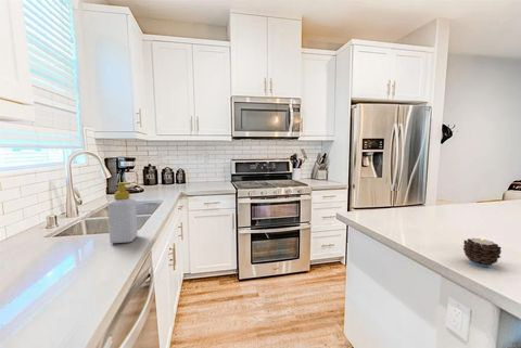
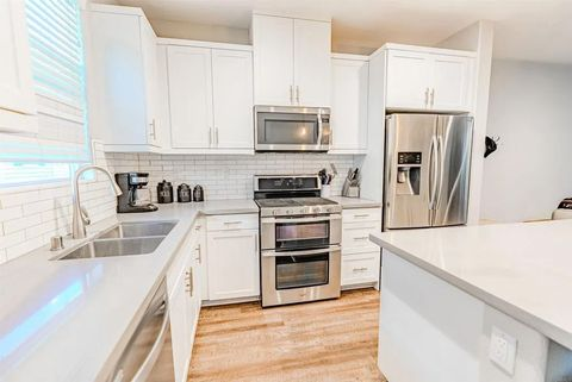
- candle (481, 249)
- soap bottle (123, 211)
